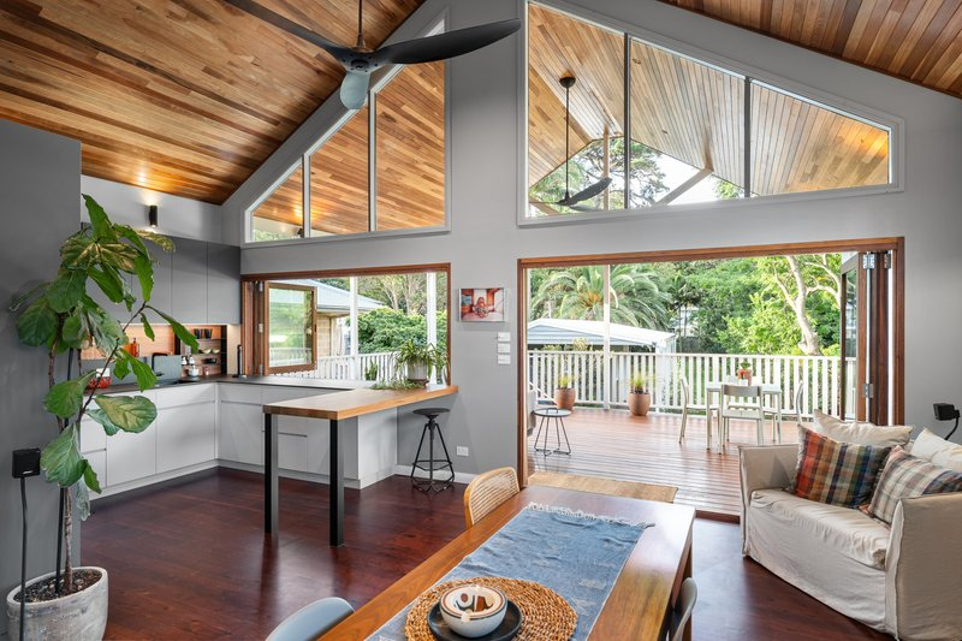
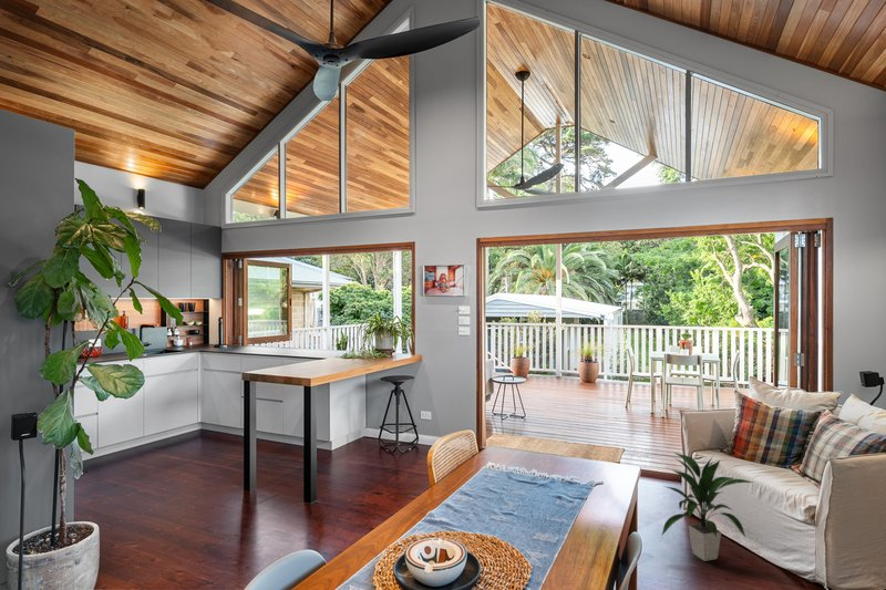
+ indoor plant (700, 503)
